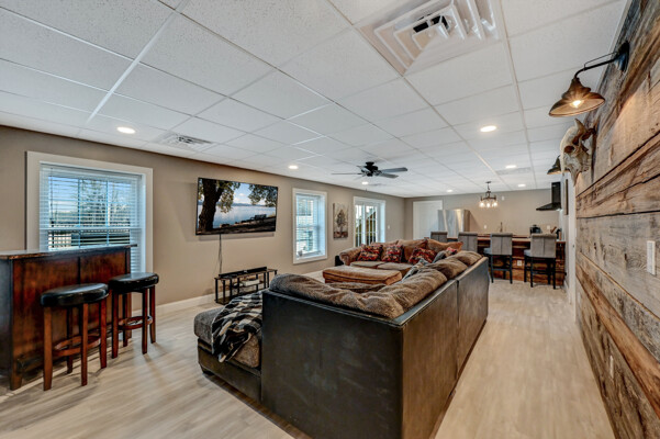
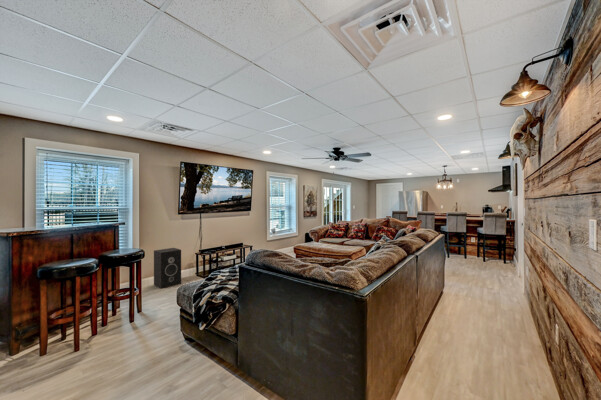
+ speaker (167, 267)
